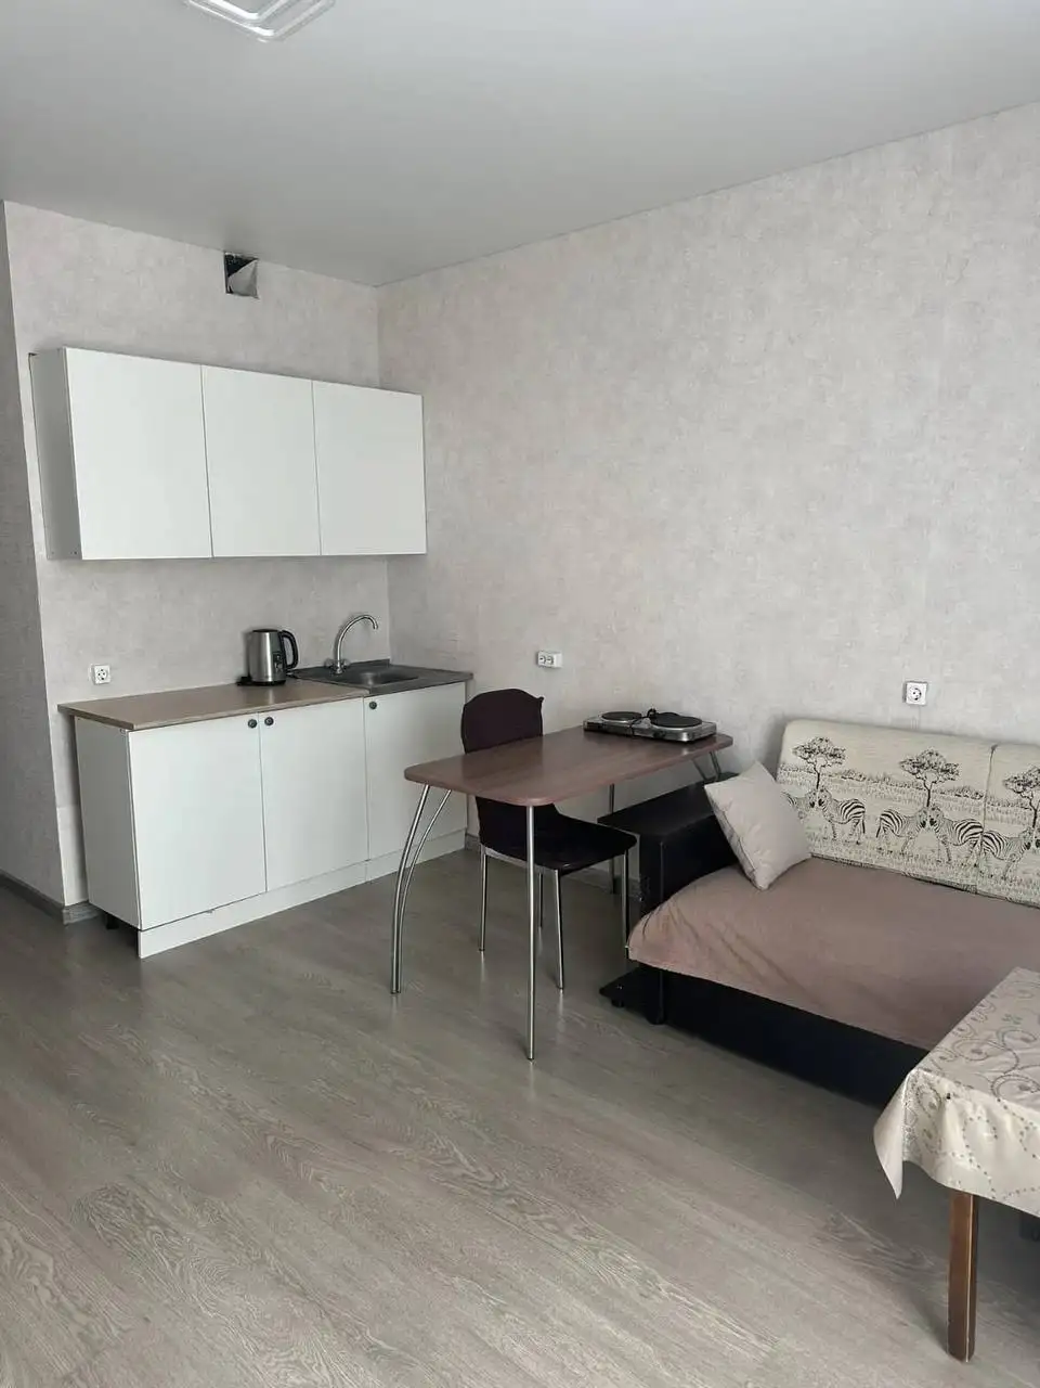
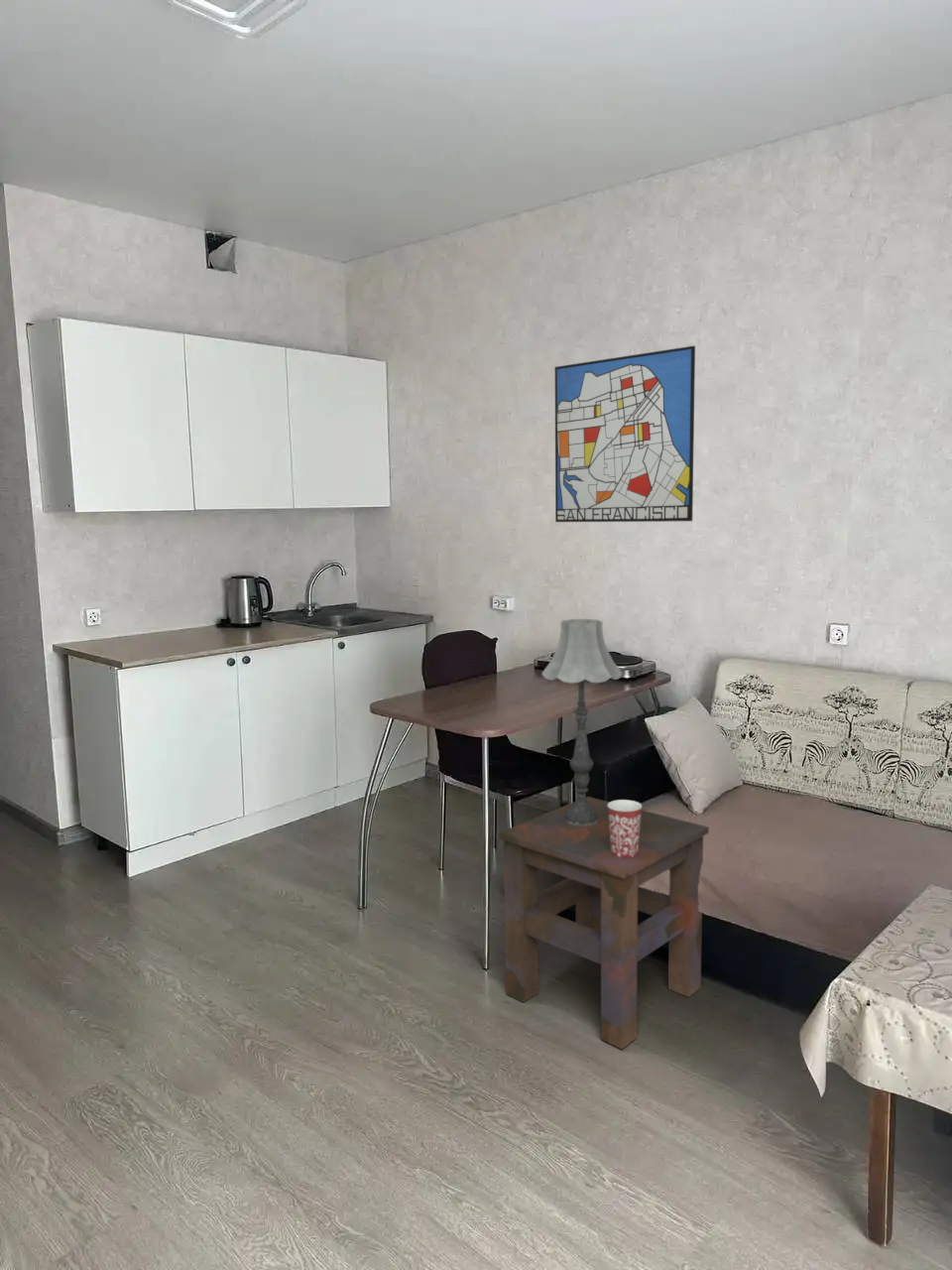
+ mug (627, 826)
+ wall art (620, 440)
+ side table (603, 911)
+ table lamp (582, 721)
